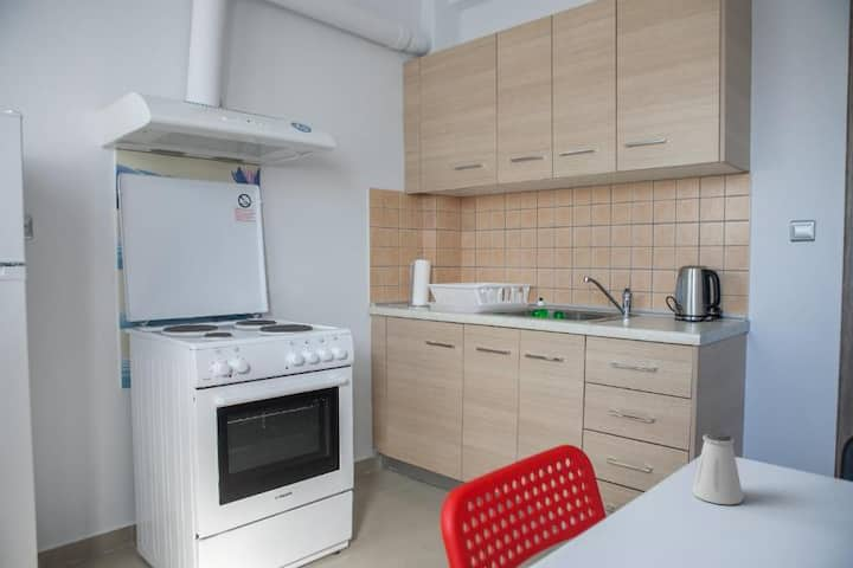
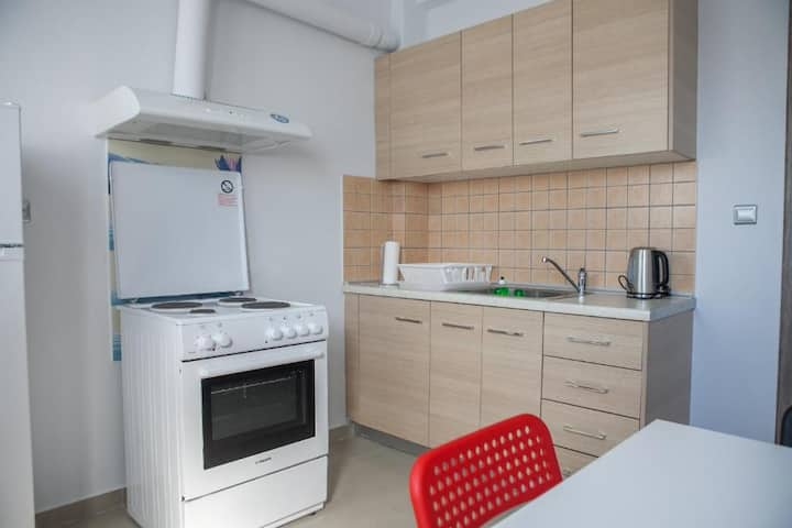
- saltshaker (717, 464)
